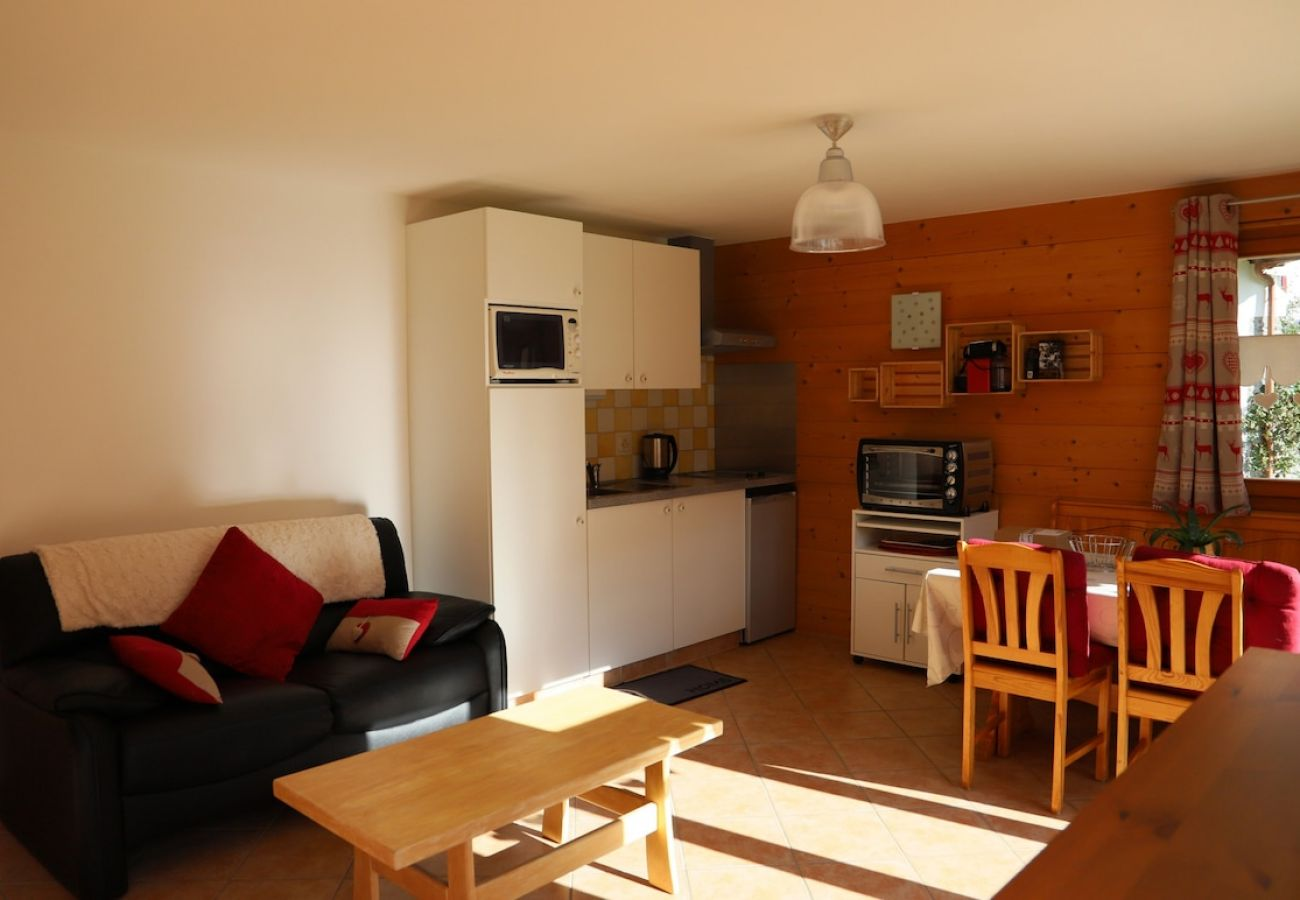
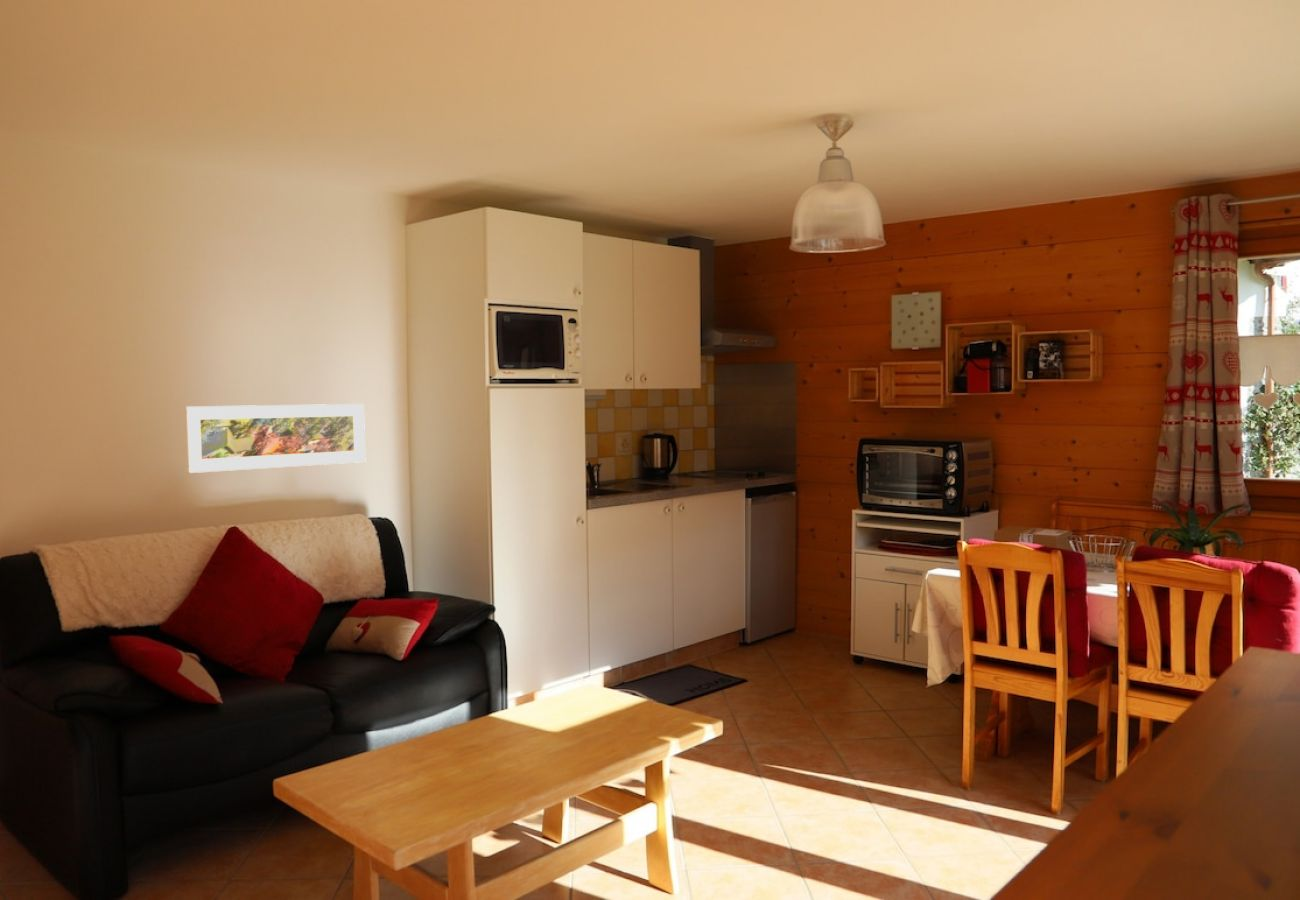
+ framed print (281, 436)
